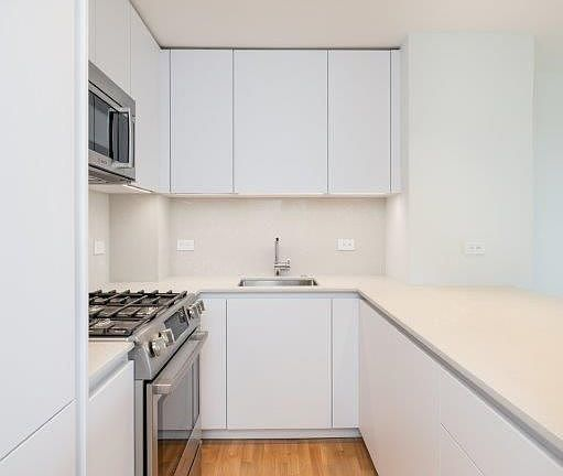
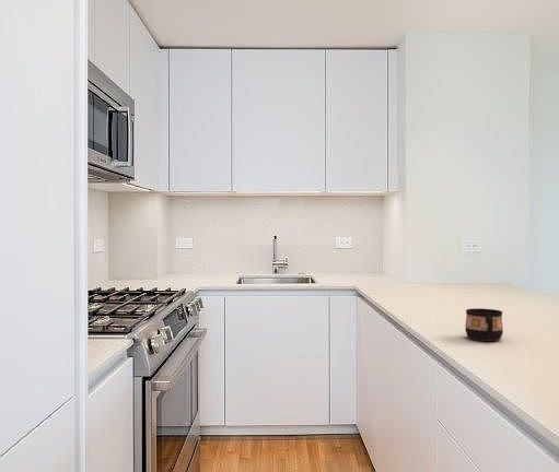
+ cup (482, 324)
